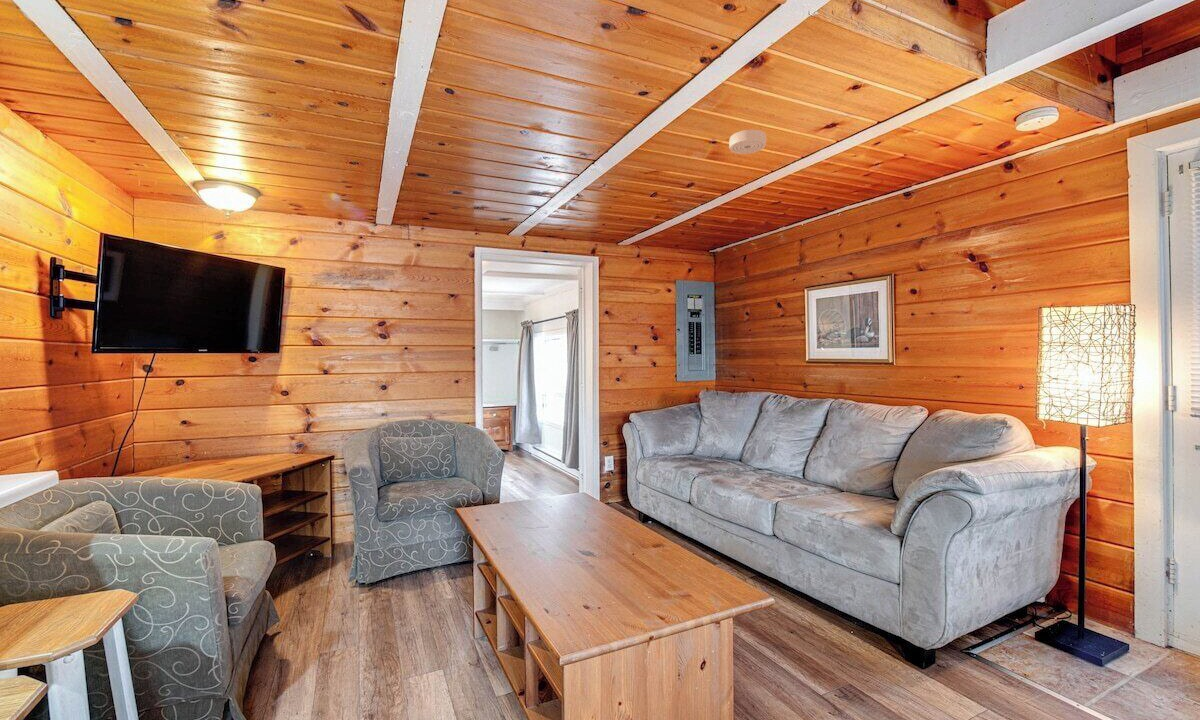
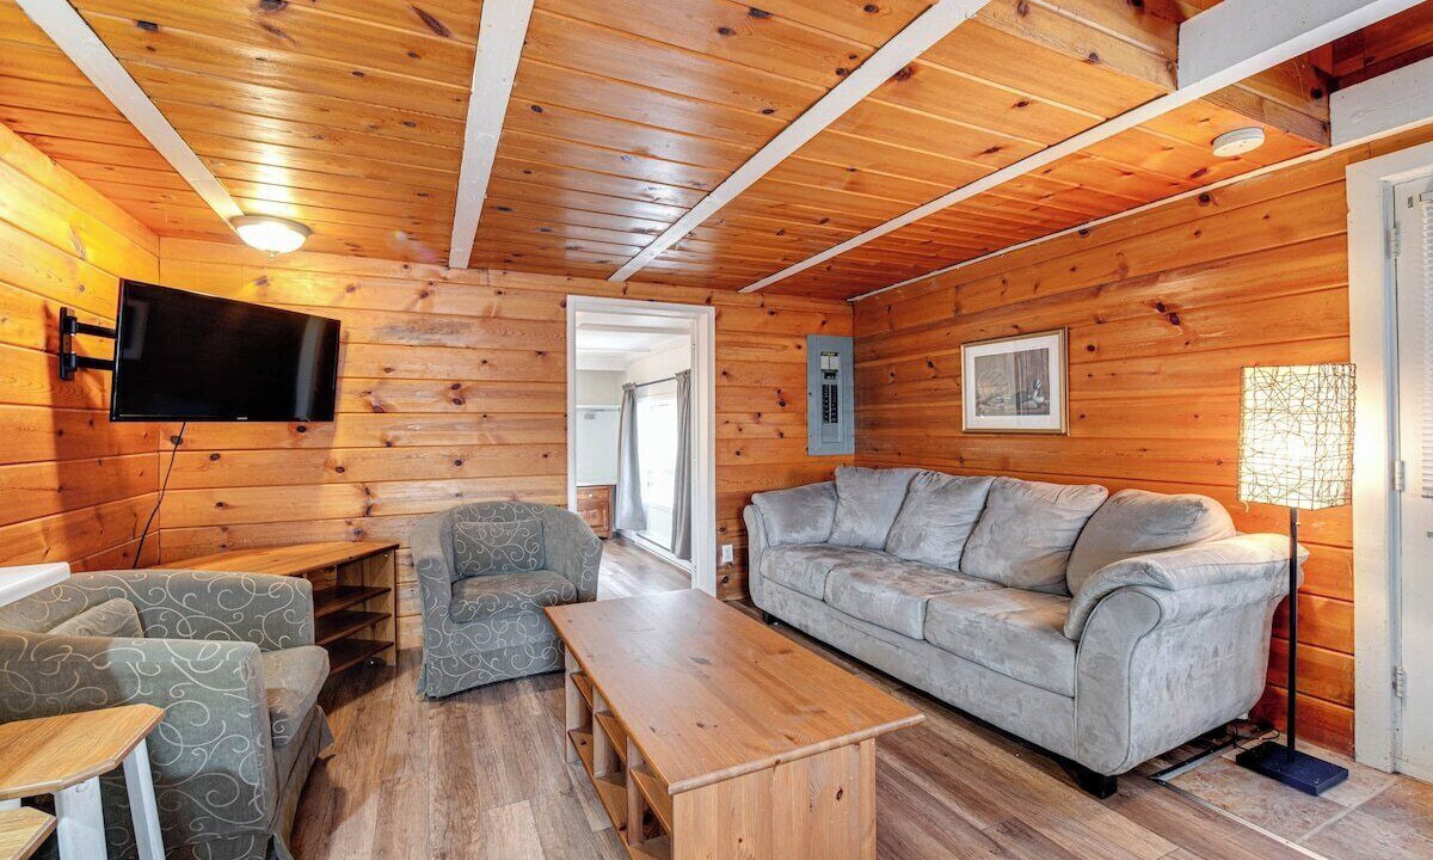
- smoke detector (747, 142)
